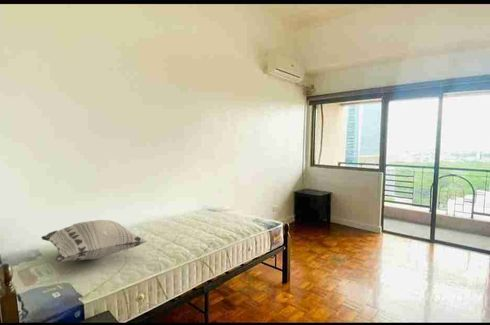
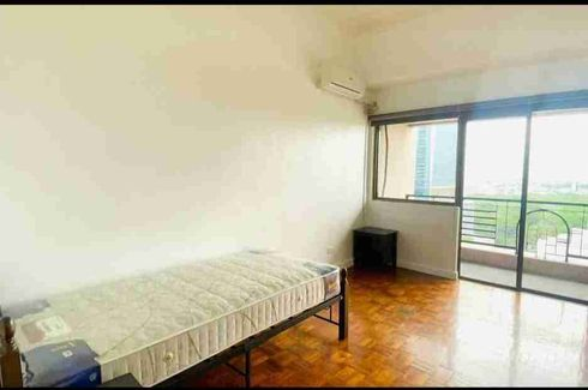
- decorative pillow (93, 238)
